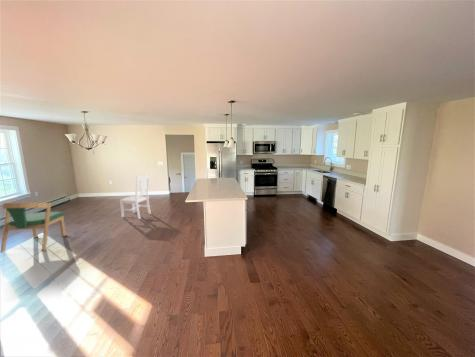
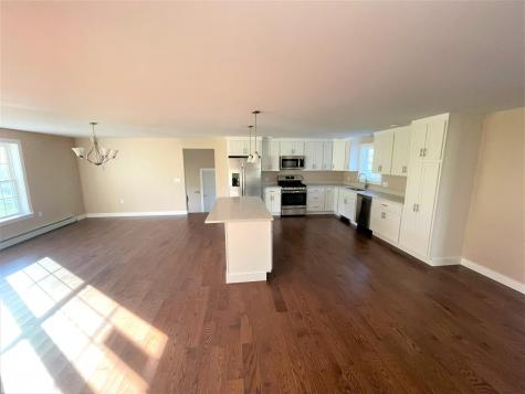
- chair (135, 195)
- dining chair (35, 220)
